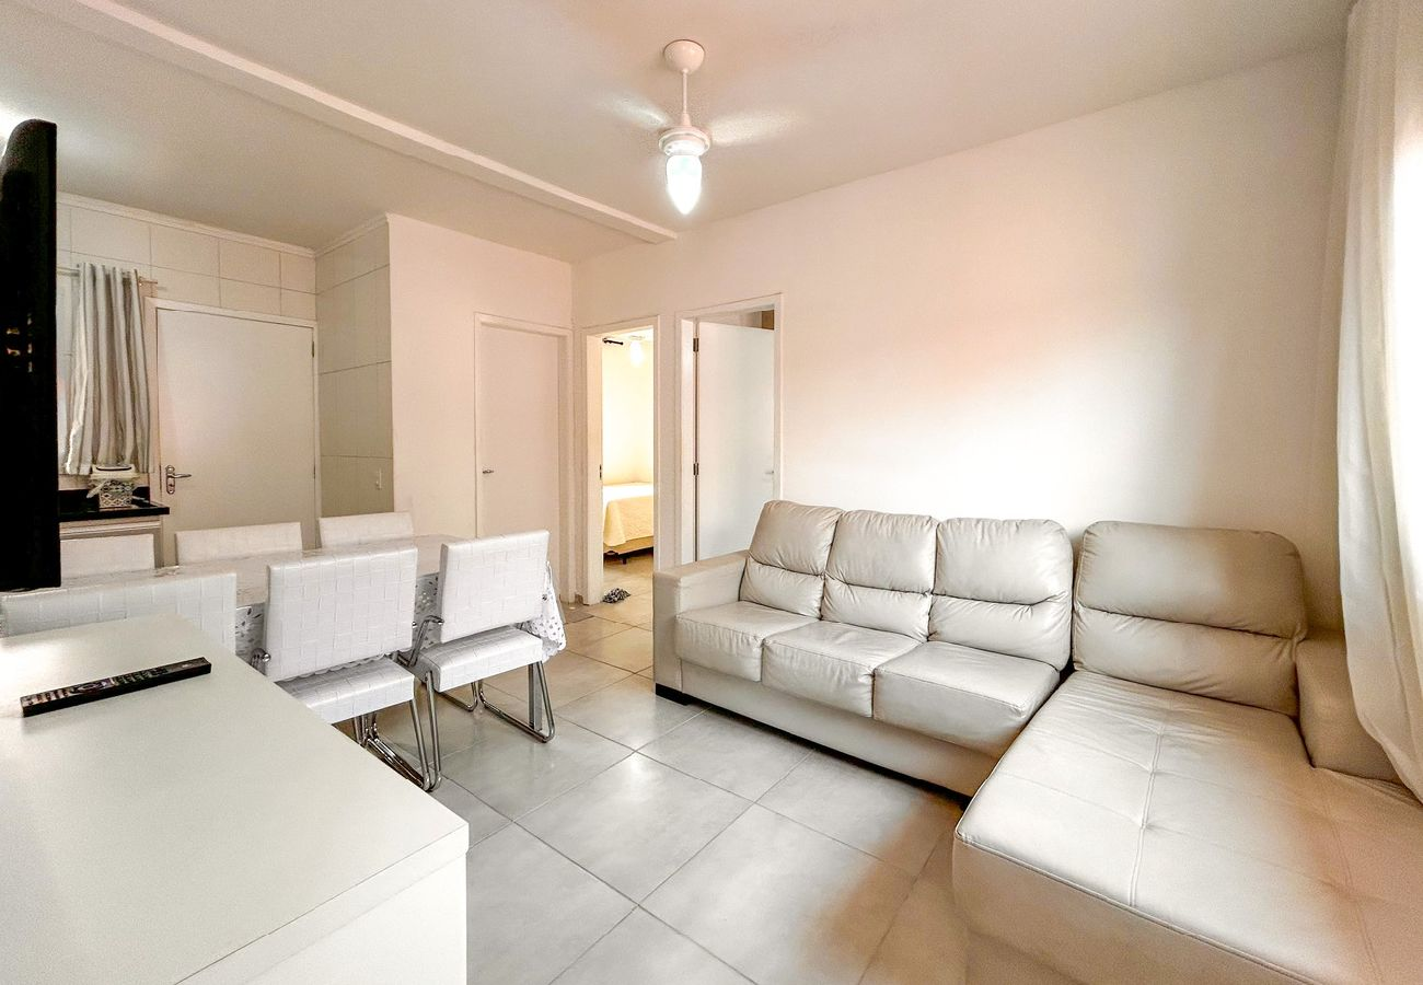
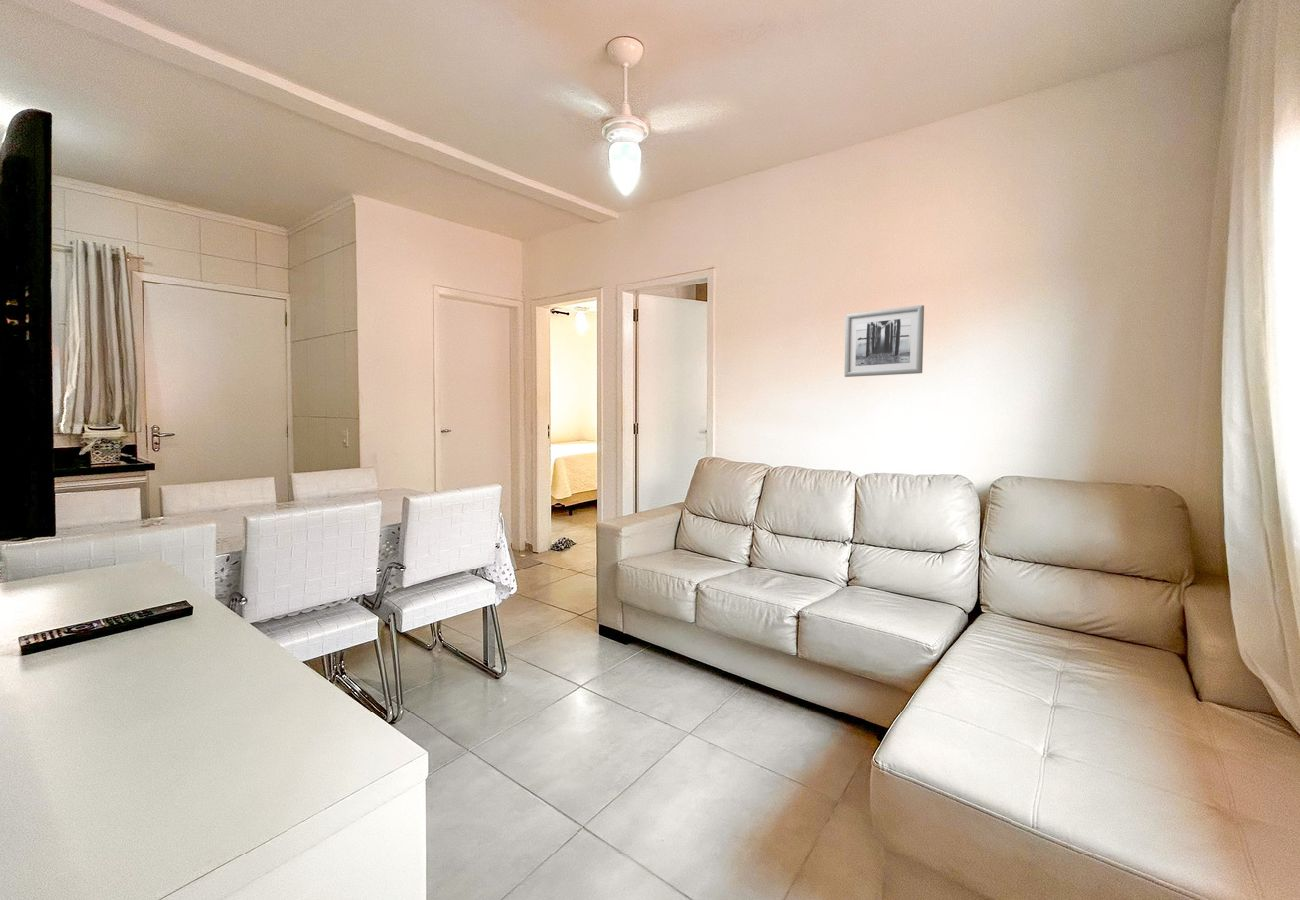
+ wall art (882, 342)
